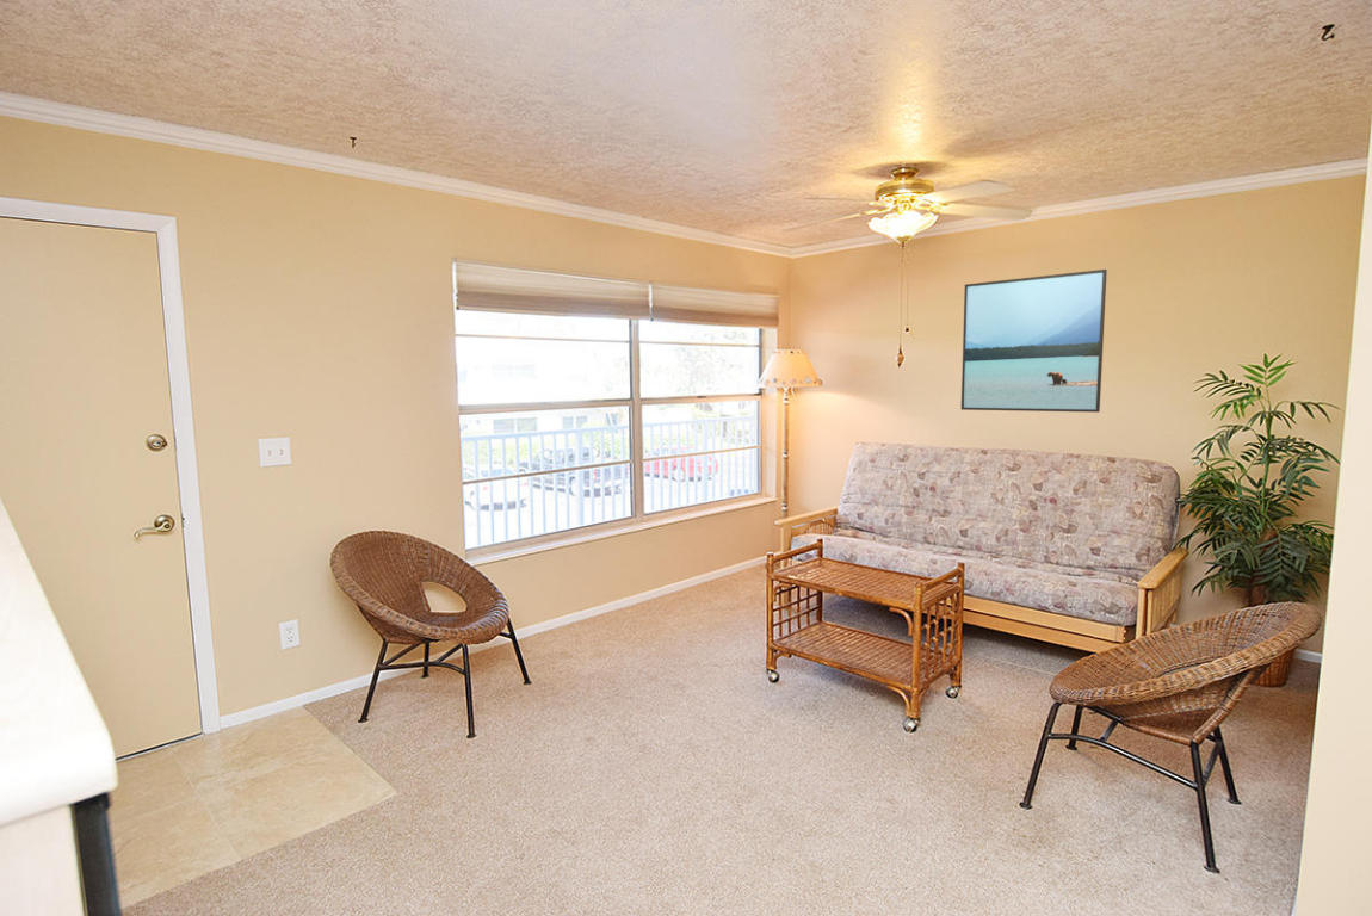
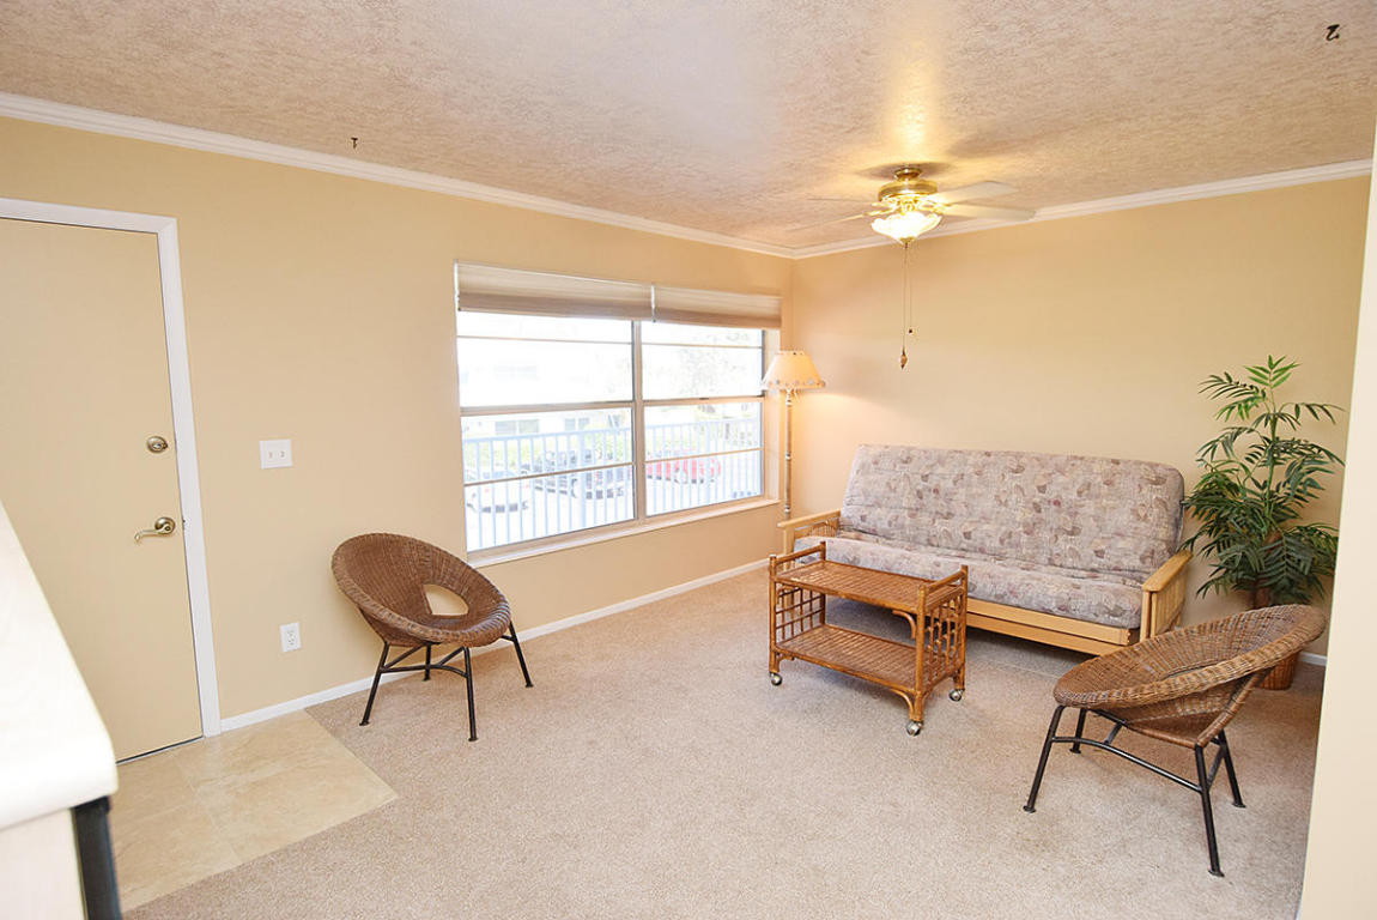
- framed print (1028, 345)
